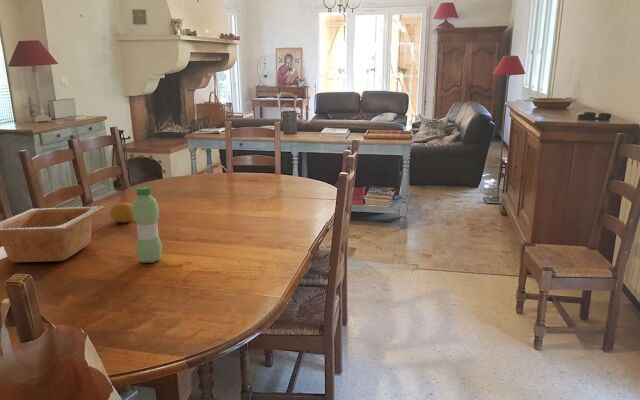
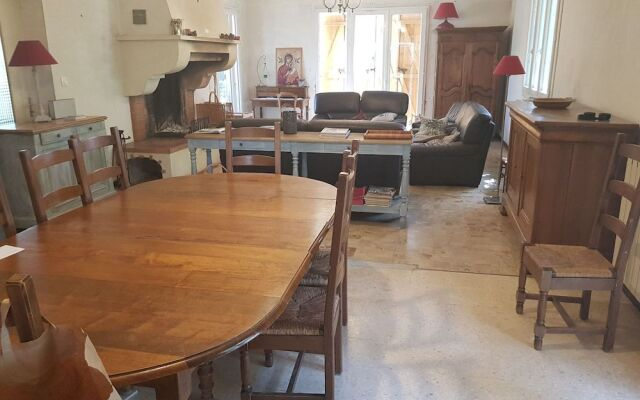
- serving bowl (48, 235)
- water bottle (147, 224)
- fruit (123, 212)
